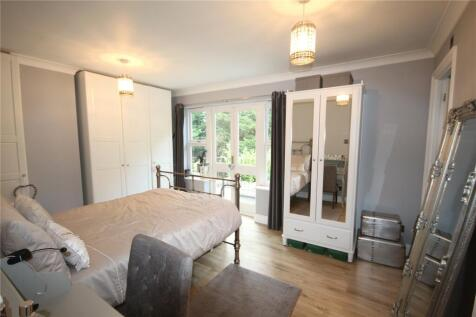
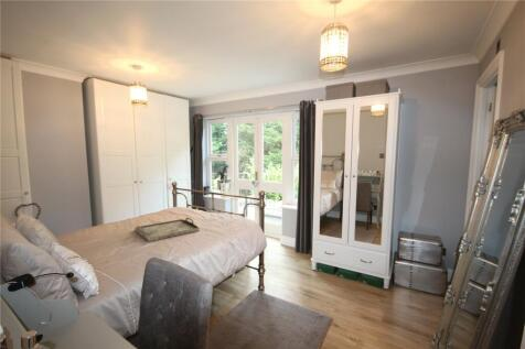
+ serving tray (167, 226)
